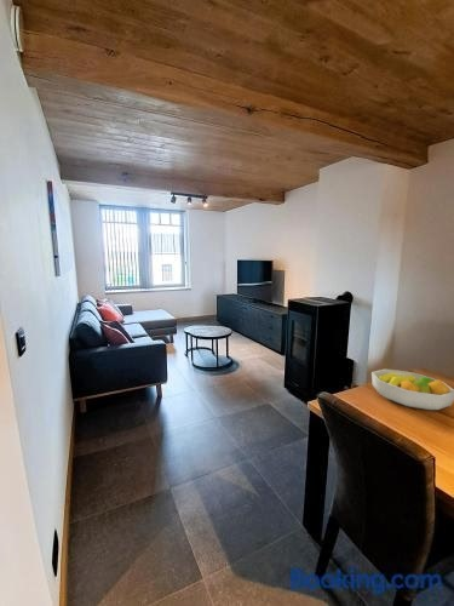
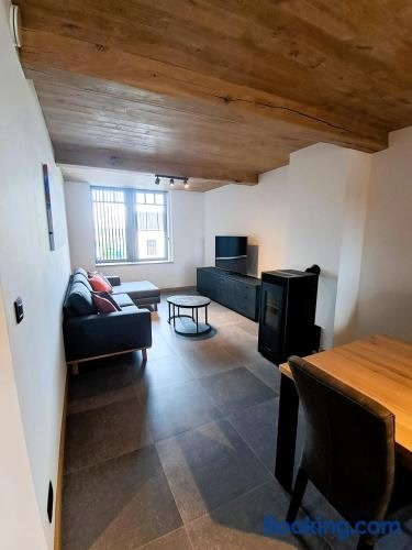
- fruit bowl (409, 385)
